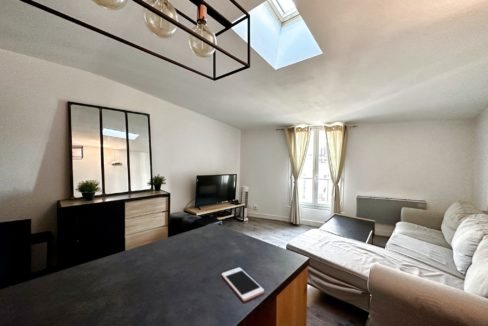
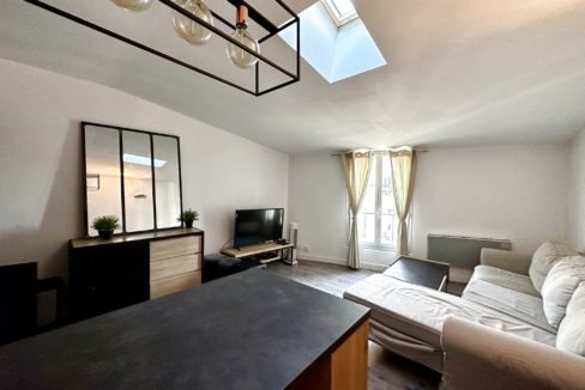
- cell phone (241, 282)
